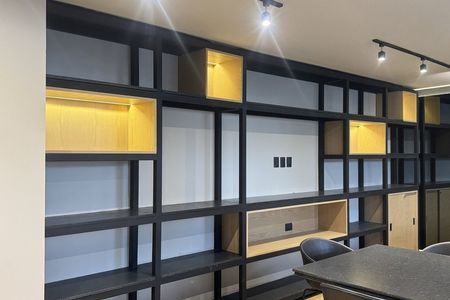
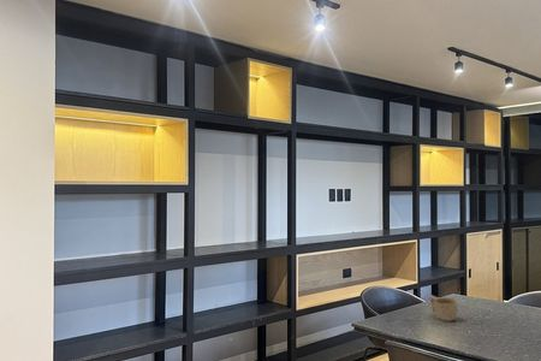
+ cup (442, 308)
